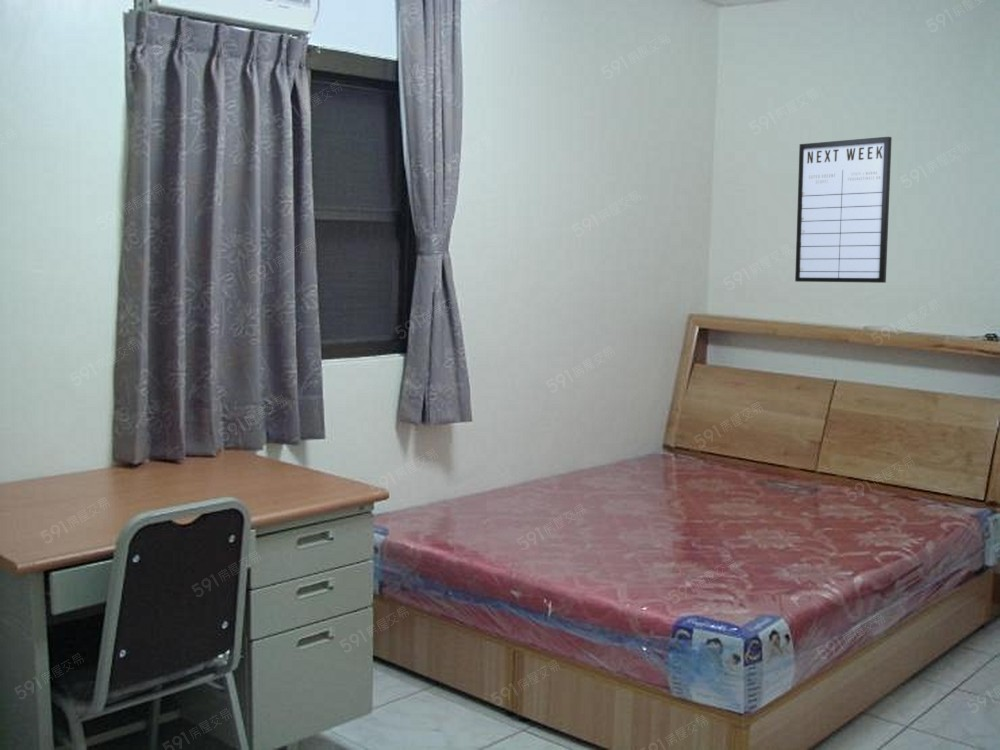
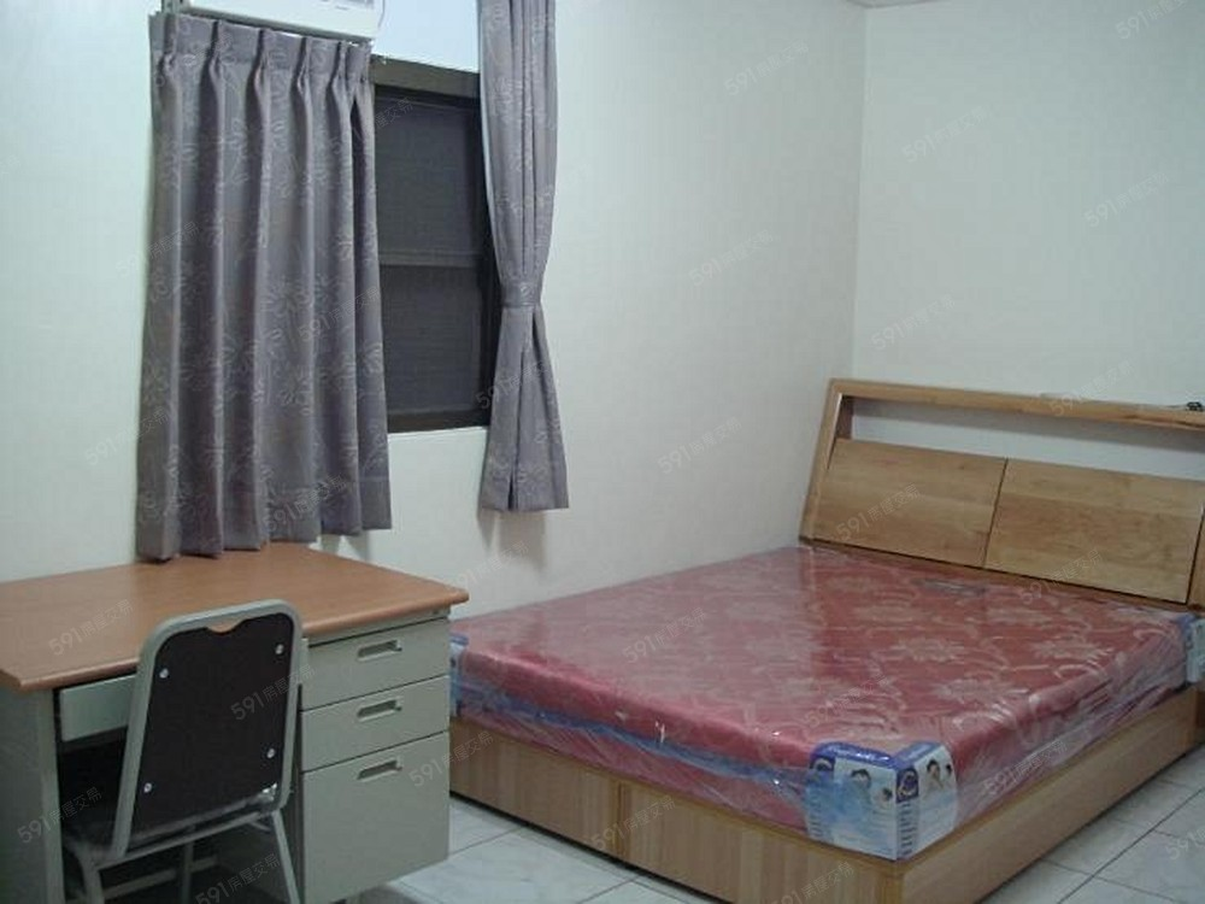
- writing board (841, 211)
